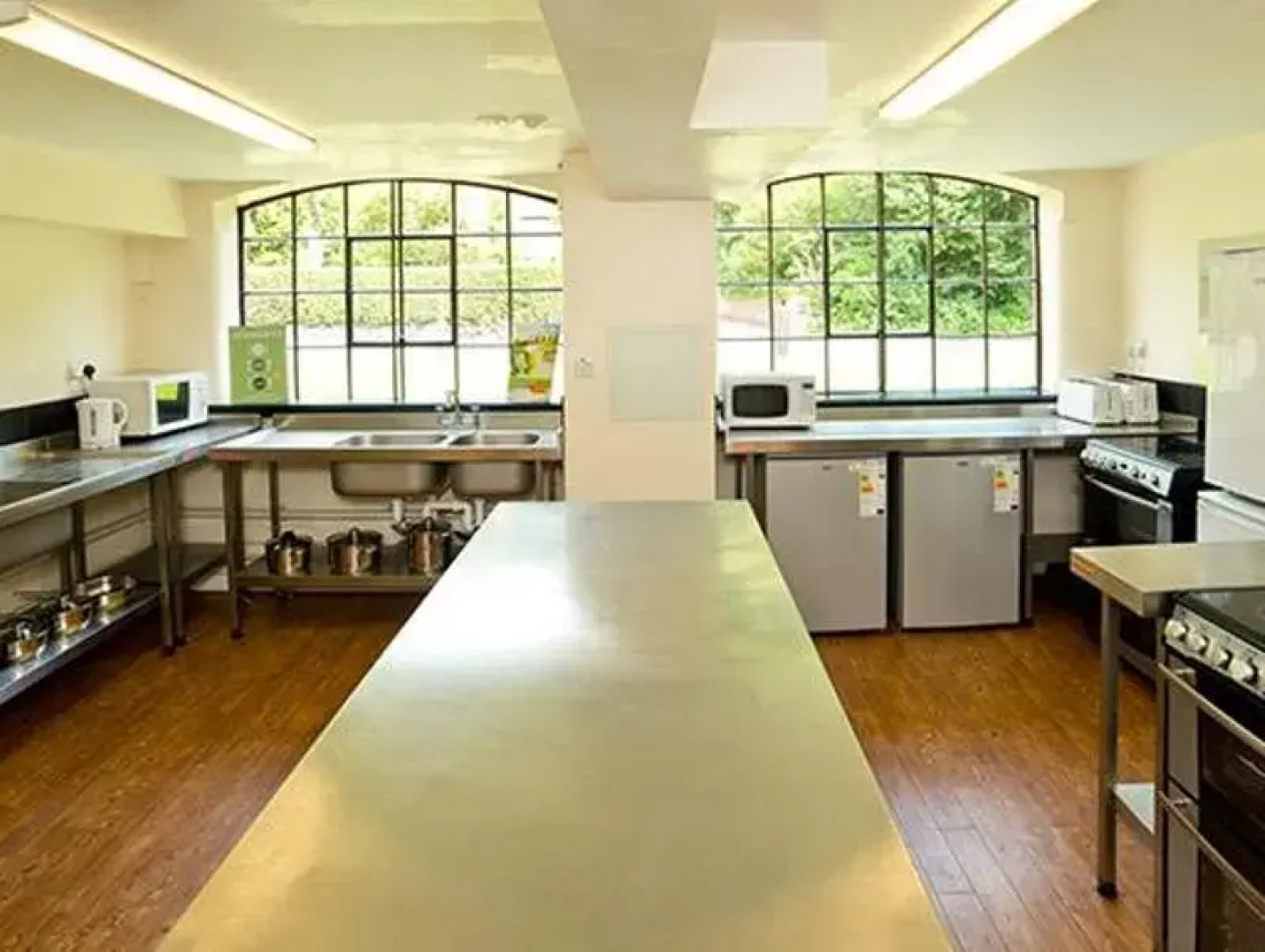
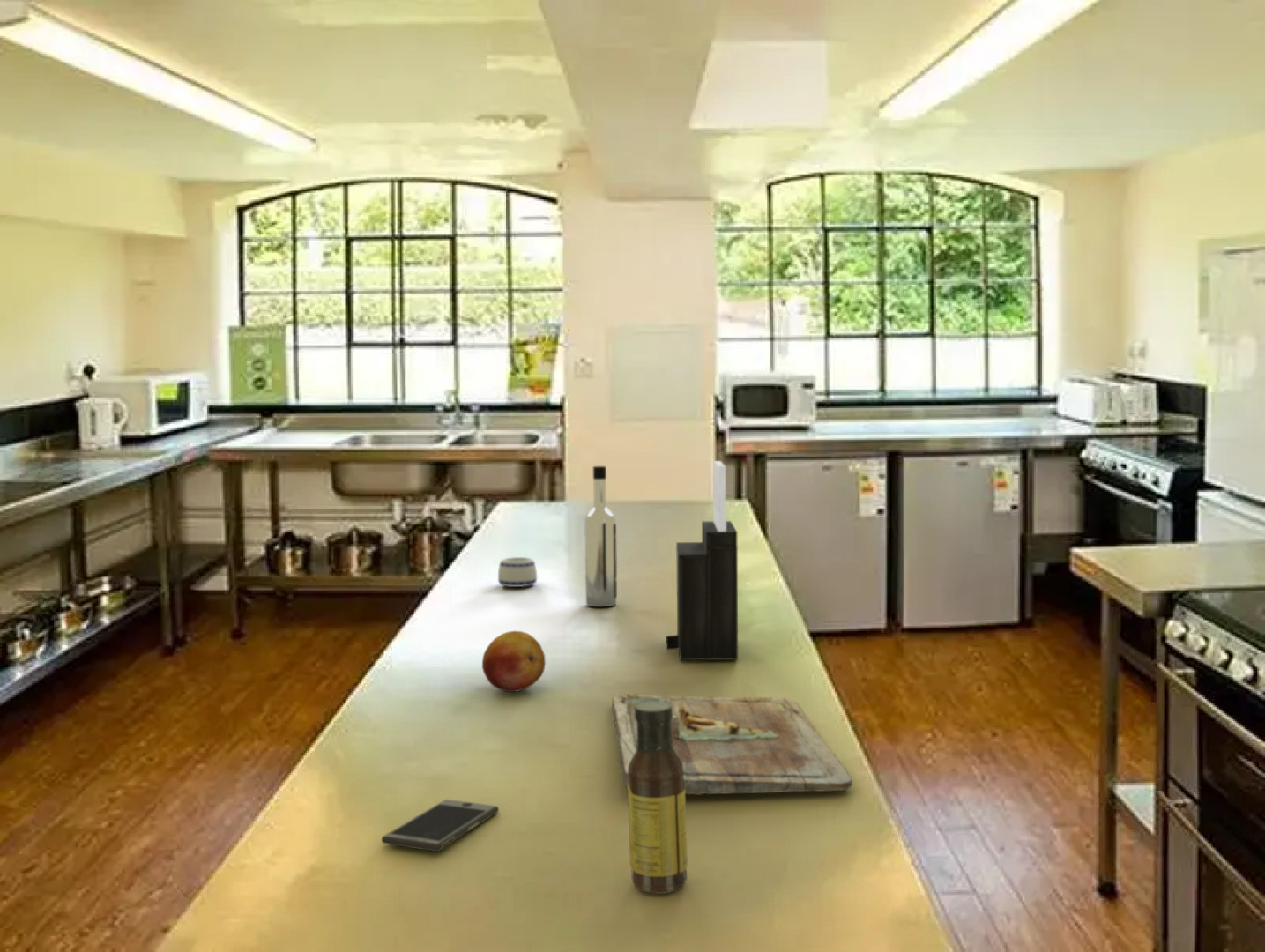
+ fruit (513, 659)
+ mug (518, 570)
+ knife block (699, 557)
+ cutting board (719, 723)
+ sauce bottle (657, 794)
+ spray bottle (600, 535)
+ smartphone (442, 824)
